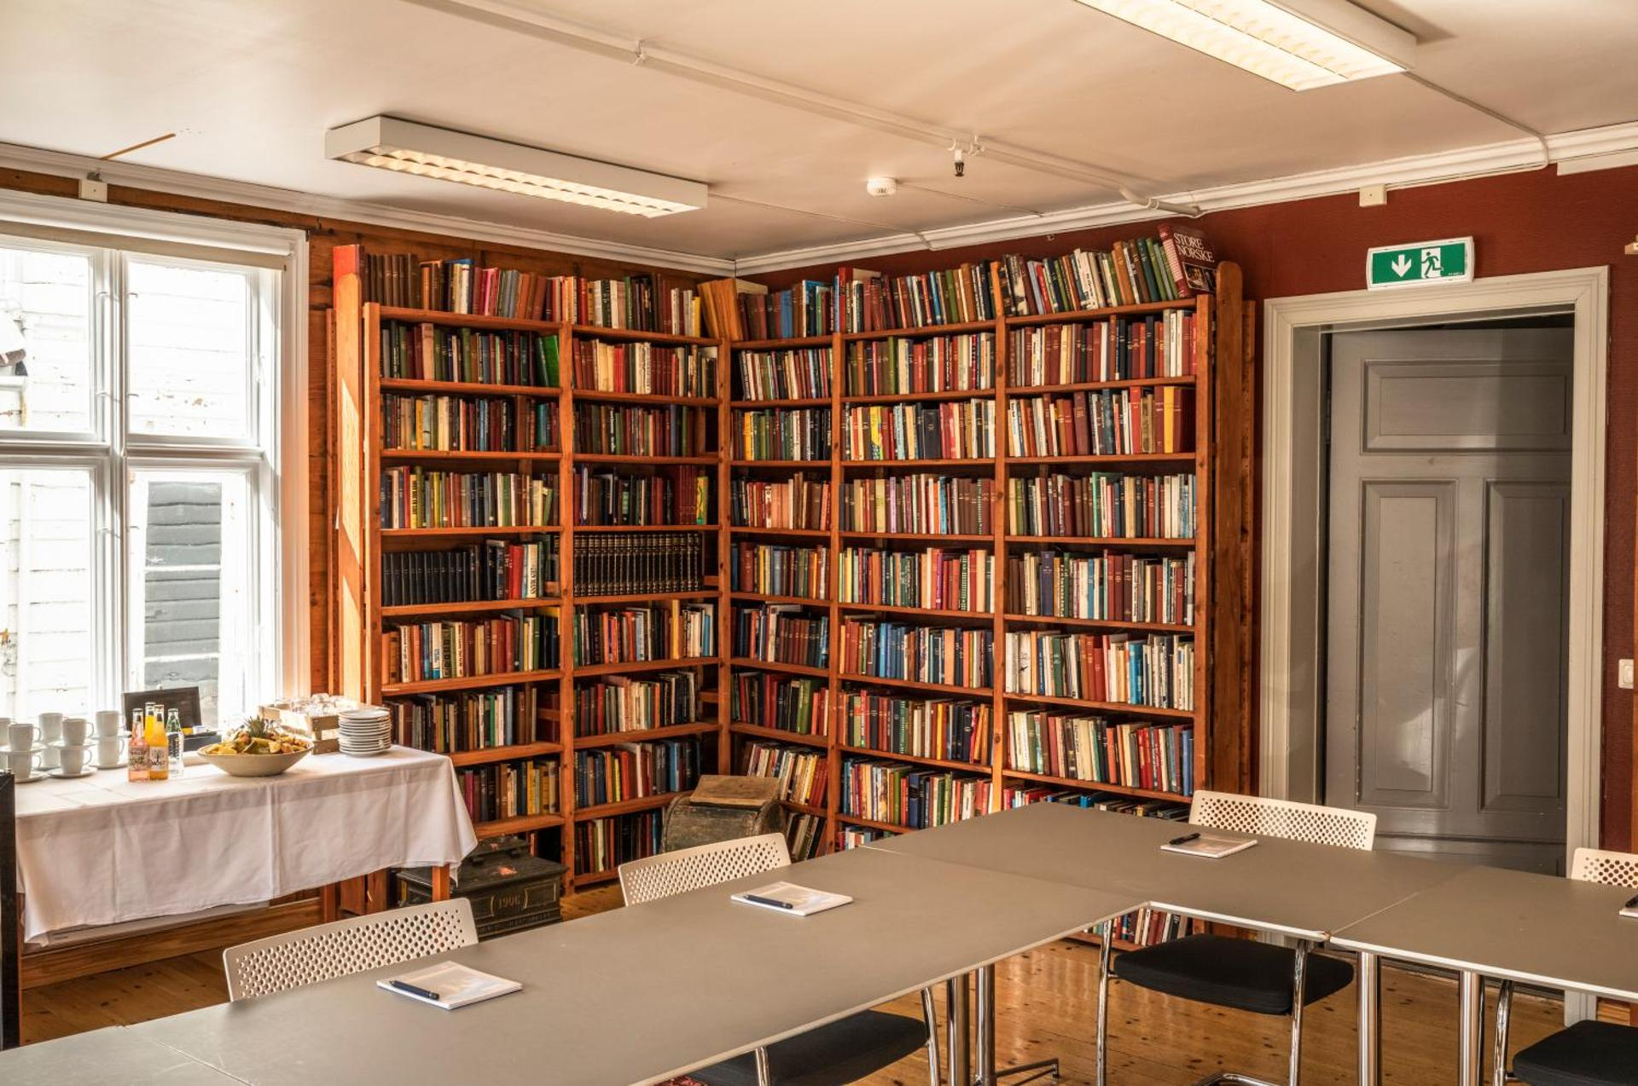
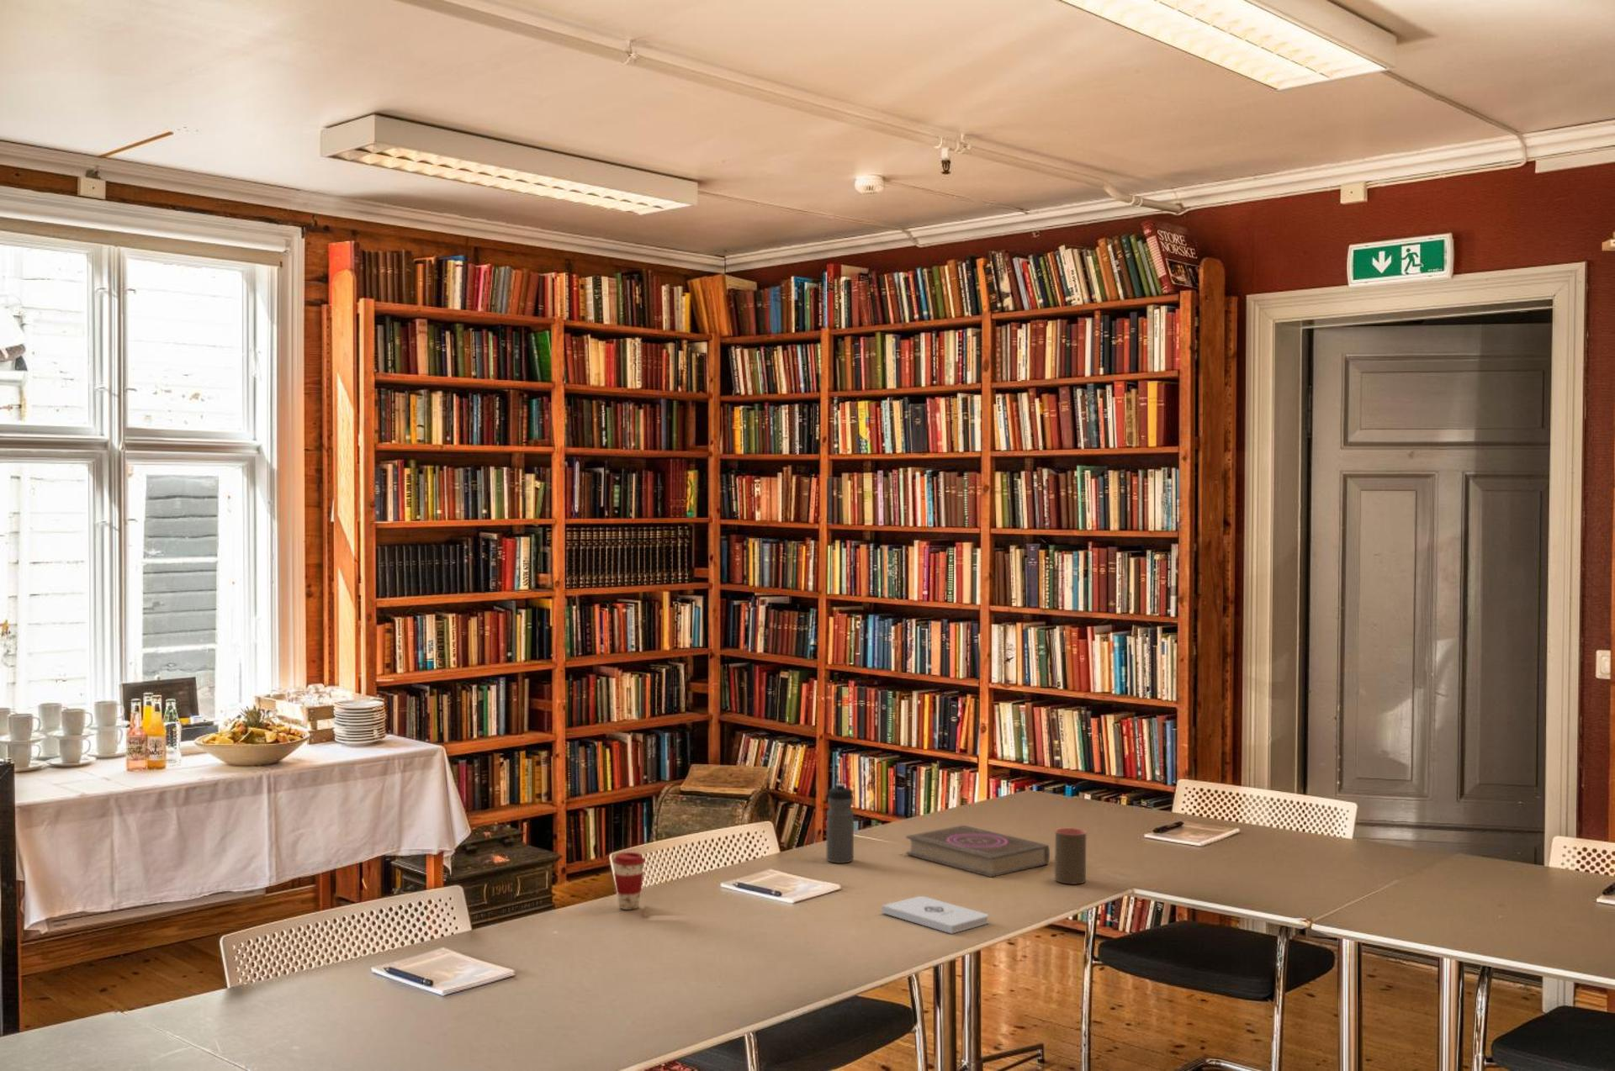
+ book (977, 849)
+ water bottle (839, 821)
+ cup (1070, 856)
+ coffee cup (629, 880)
+ notepad (935, 913)
